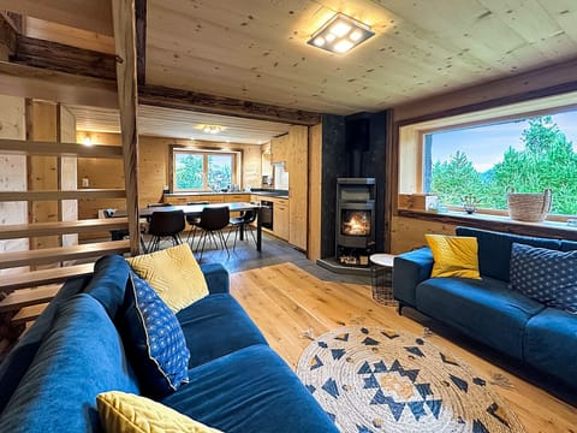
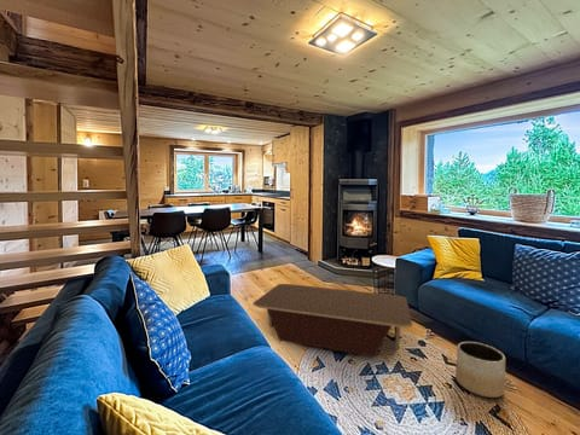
+ coffee table (331, 315)
+ planter (480, 367)
